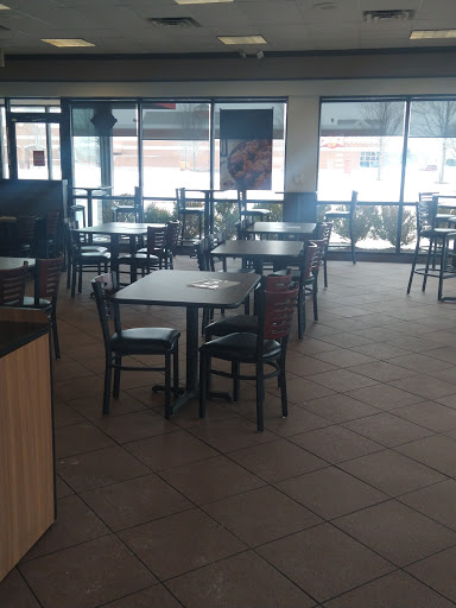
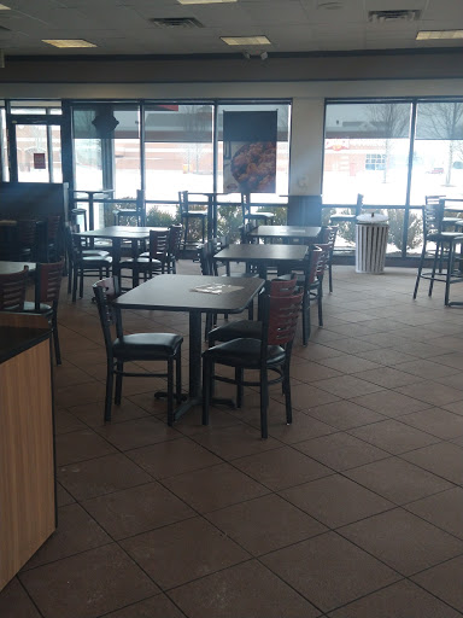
+ trash can (370, 241)
